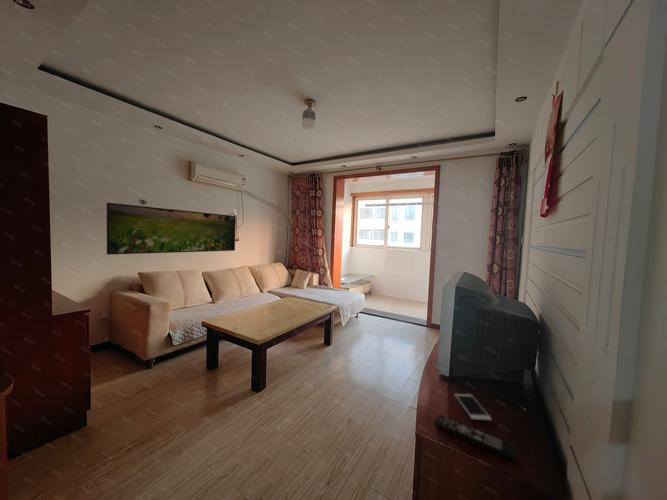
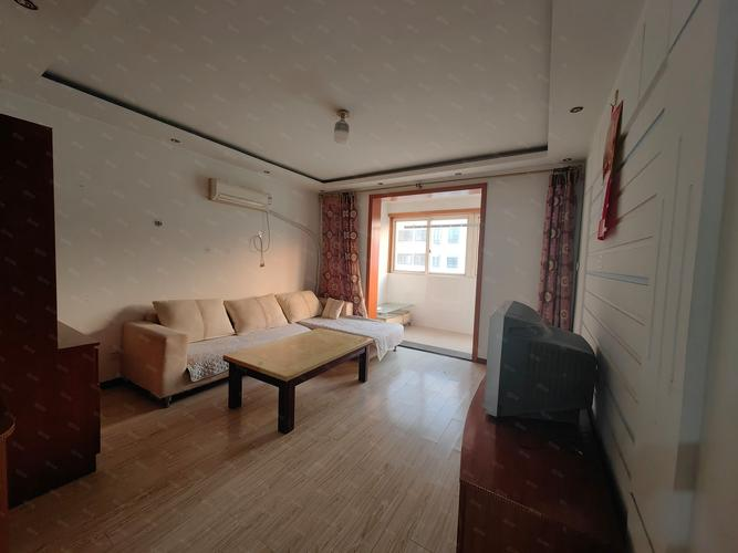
- cell phone (471, 406)
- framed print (183, 231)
- remote control (473, 436)
